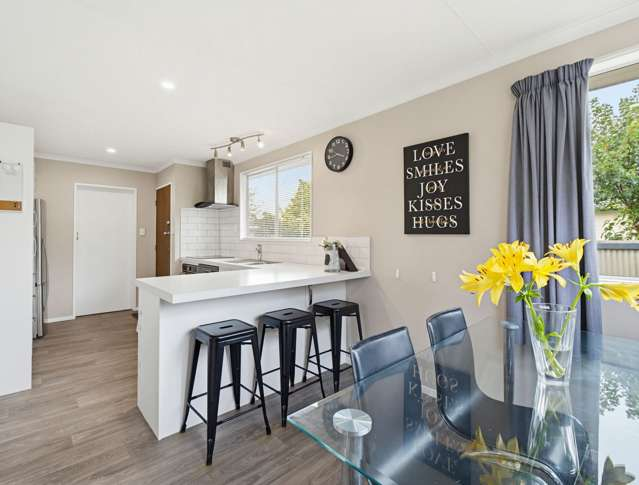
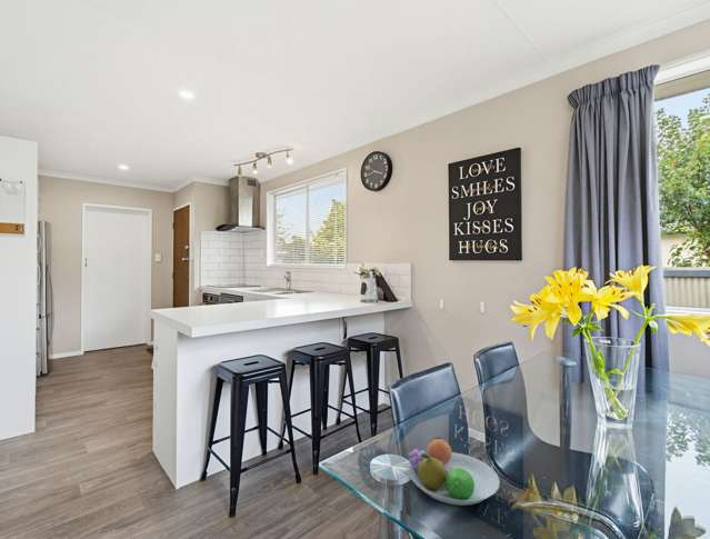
+ fruit bowl (451, 467)
